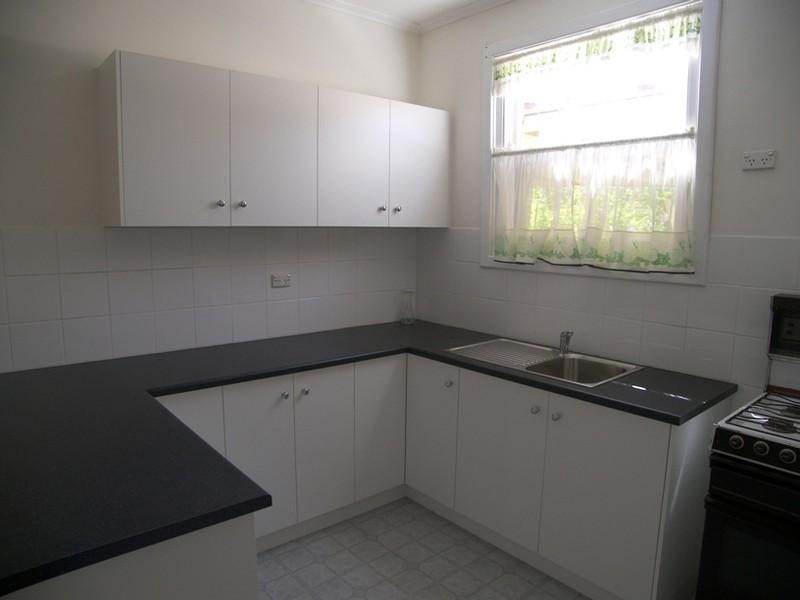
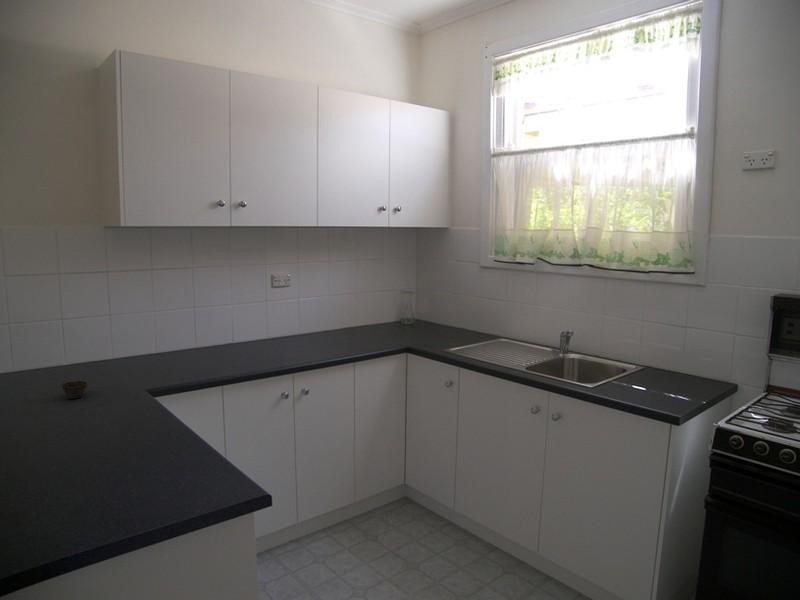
+ cup (76, 389)
